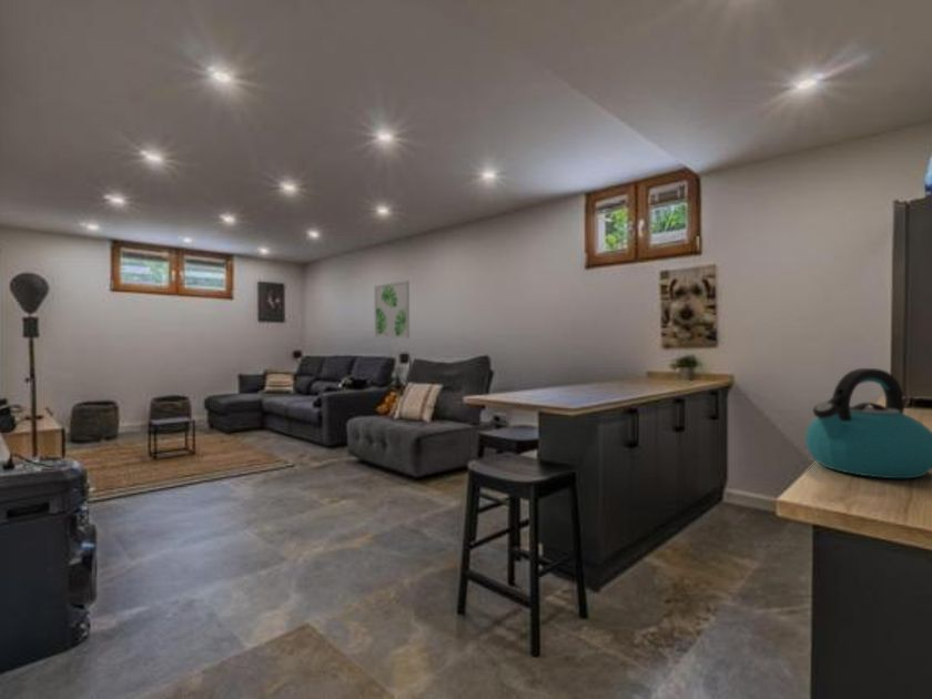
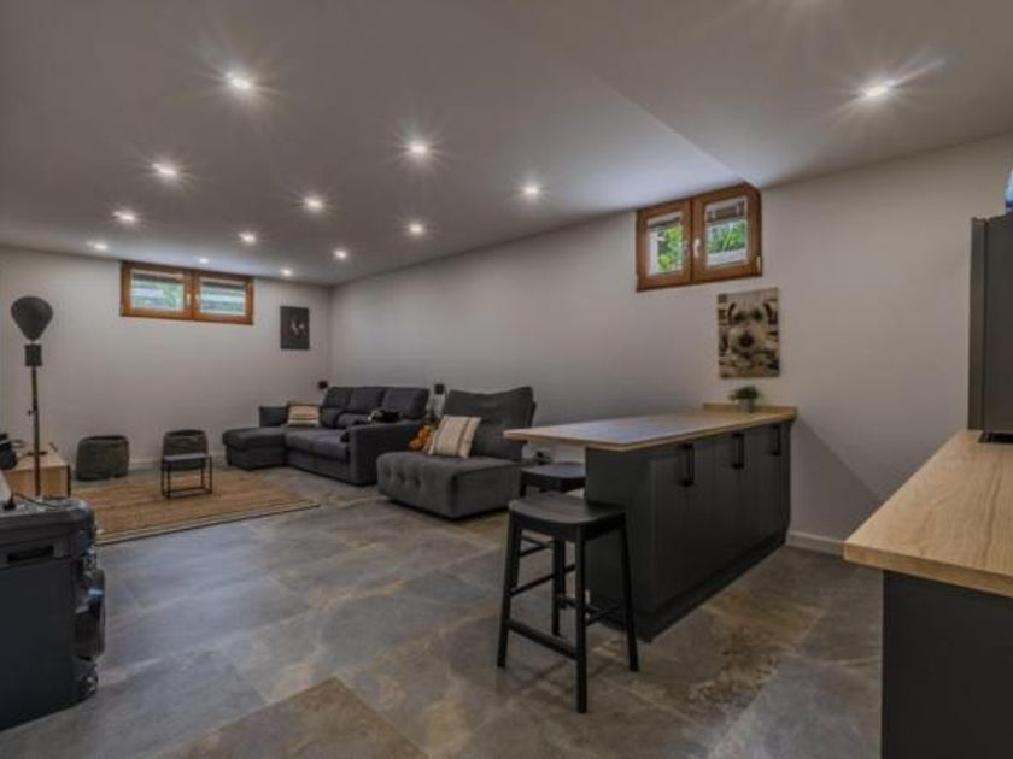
- kettle (862, 418)
- wall art (391, 311)
